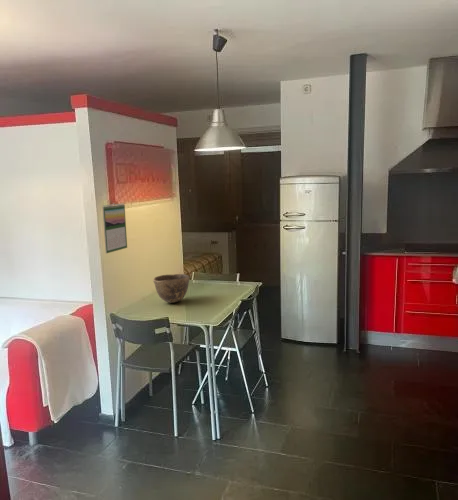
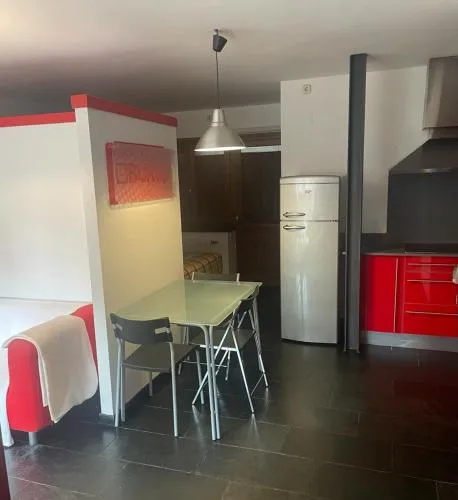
- bowl (171, 289)
- calendar (115, 227)
